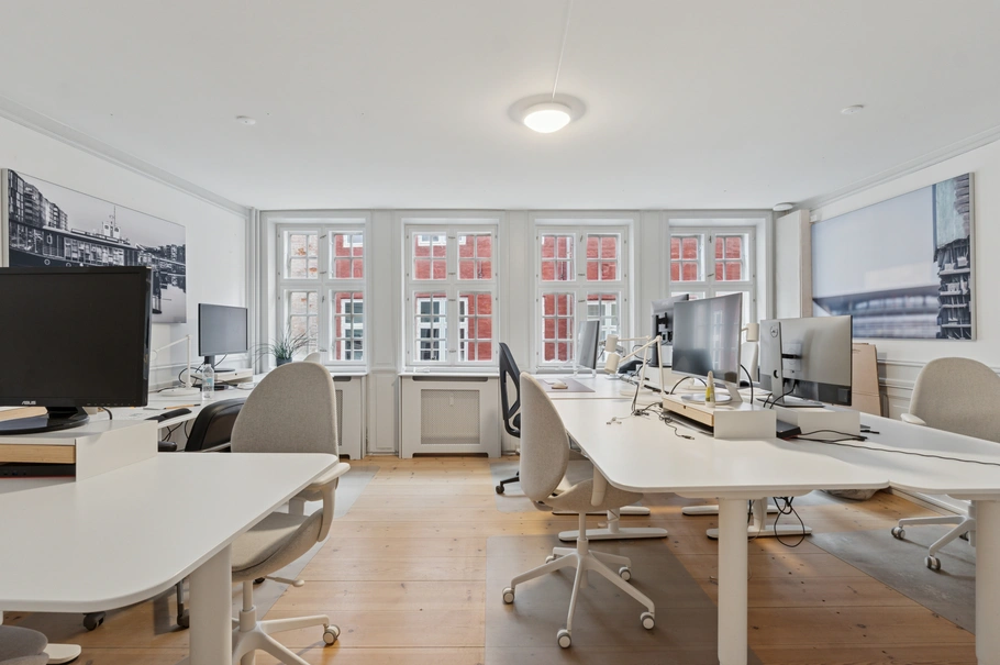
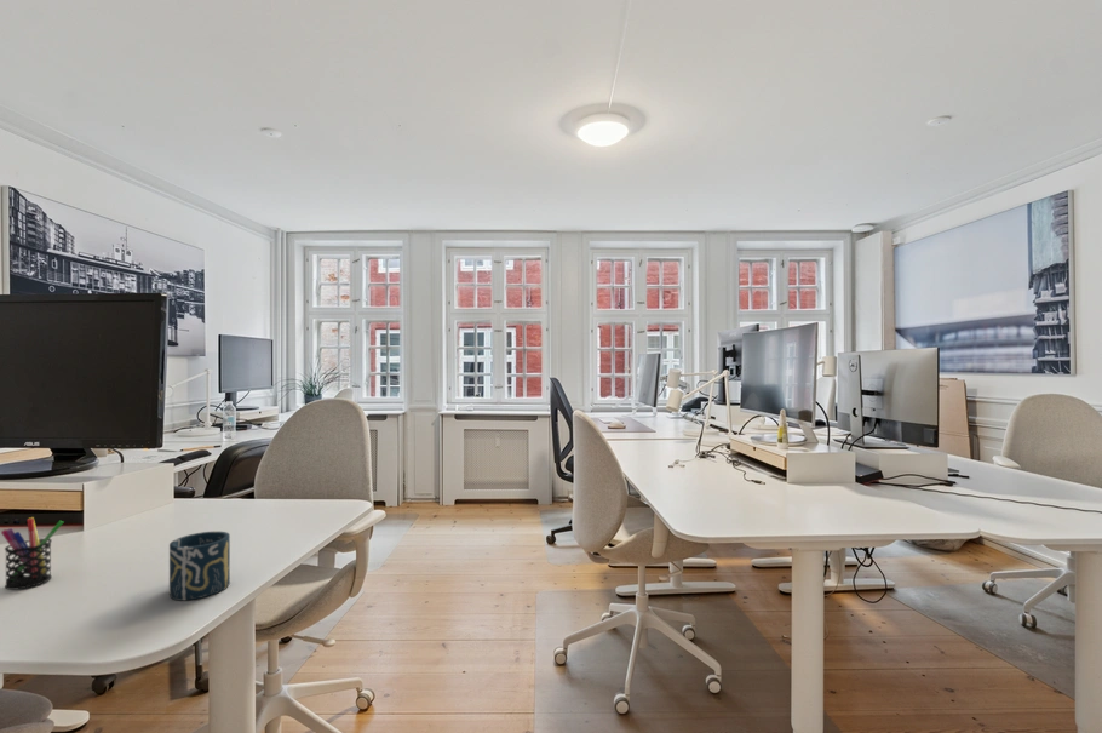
+ cup (197, 561)
+ pen holder (34, 548)
